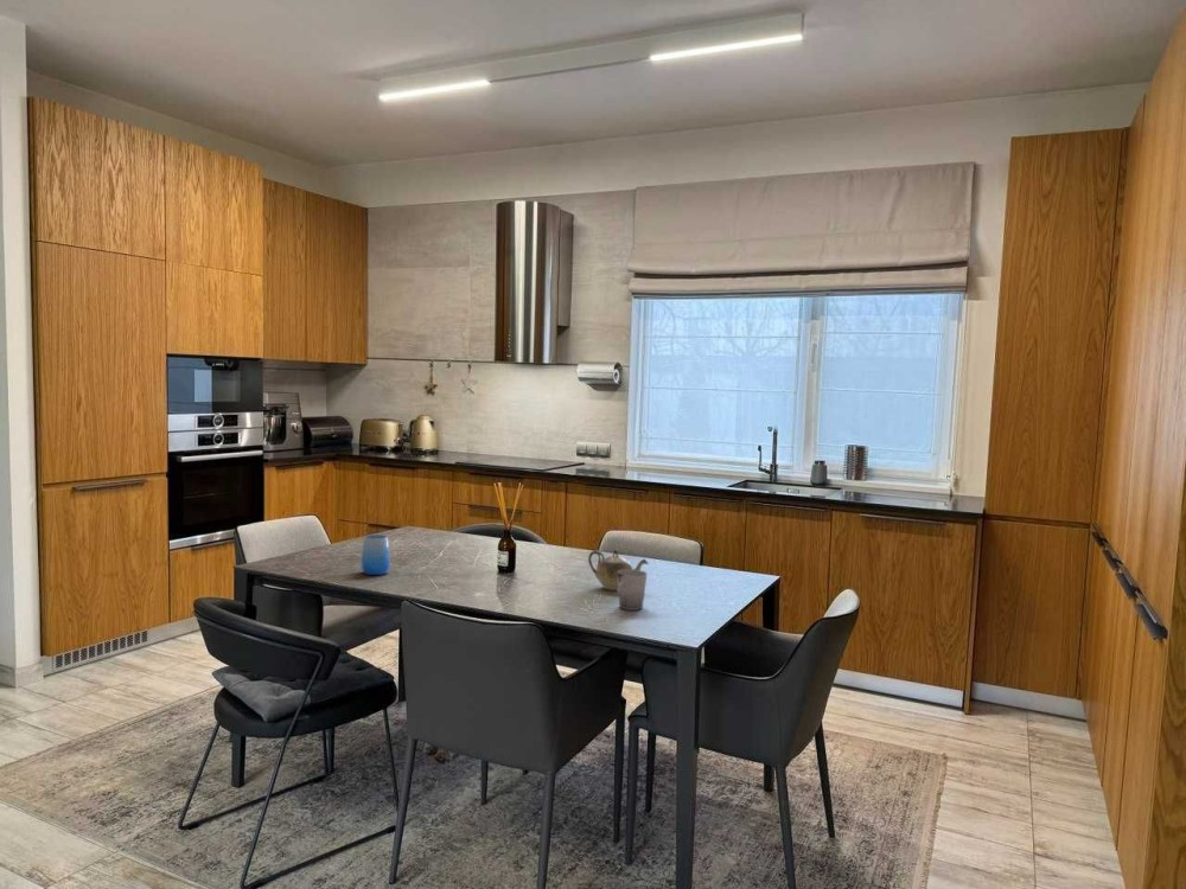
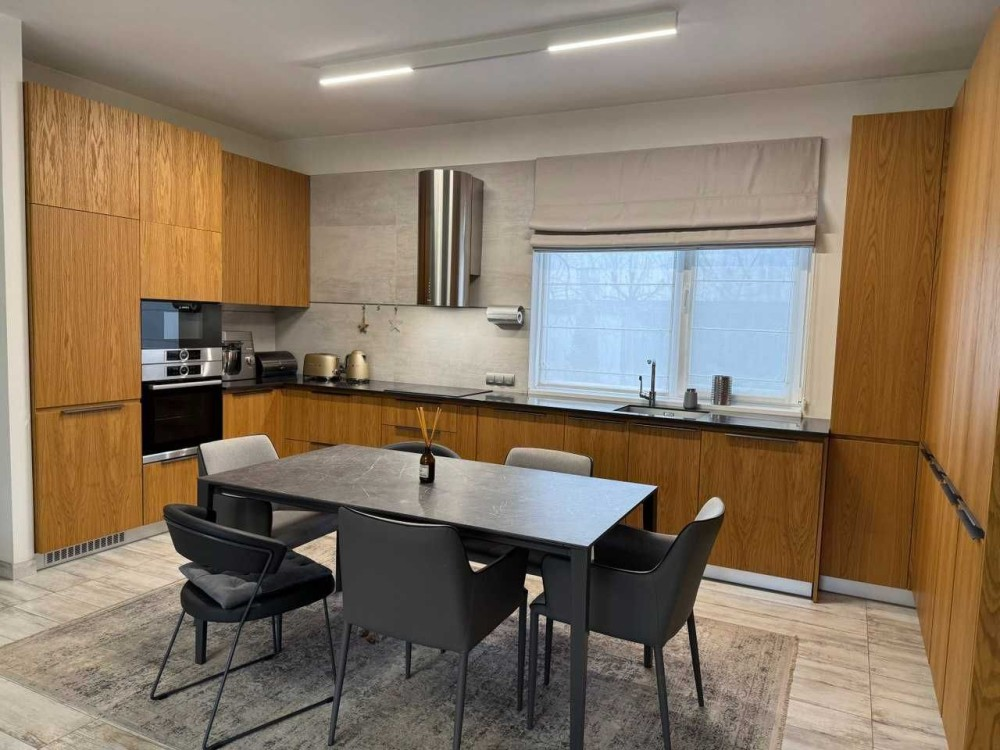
- cup (375, 554)
- cup (629, 590)
- teapot (618, 568)
